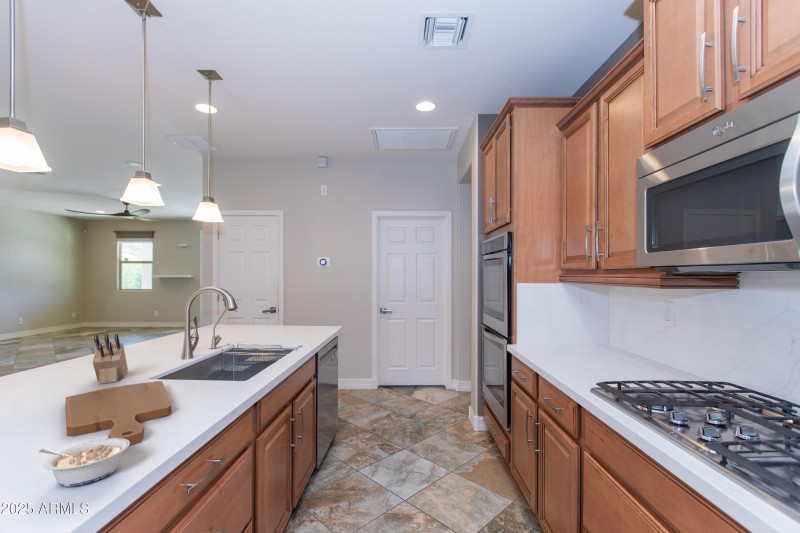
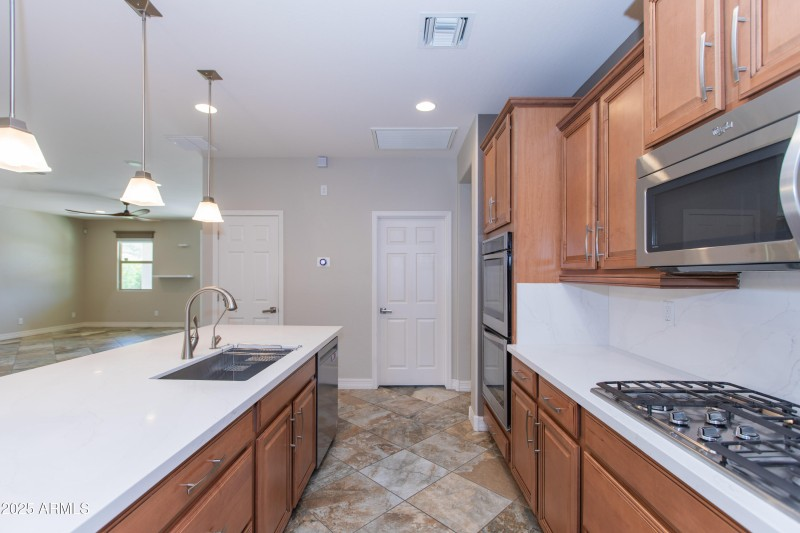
- legume (85, 462)
- knife block (110, 354)
- cutting board (120, 407)
